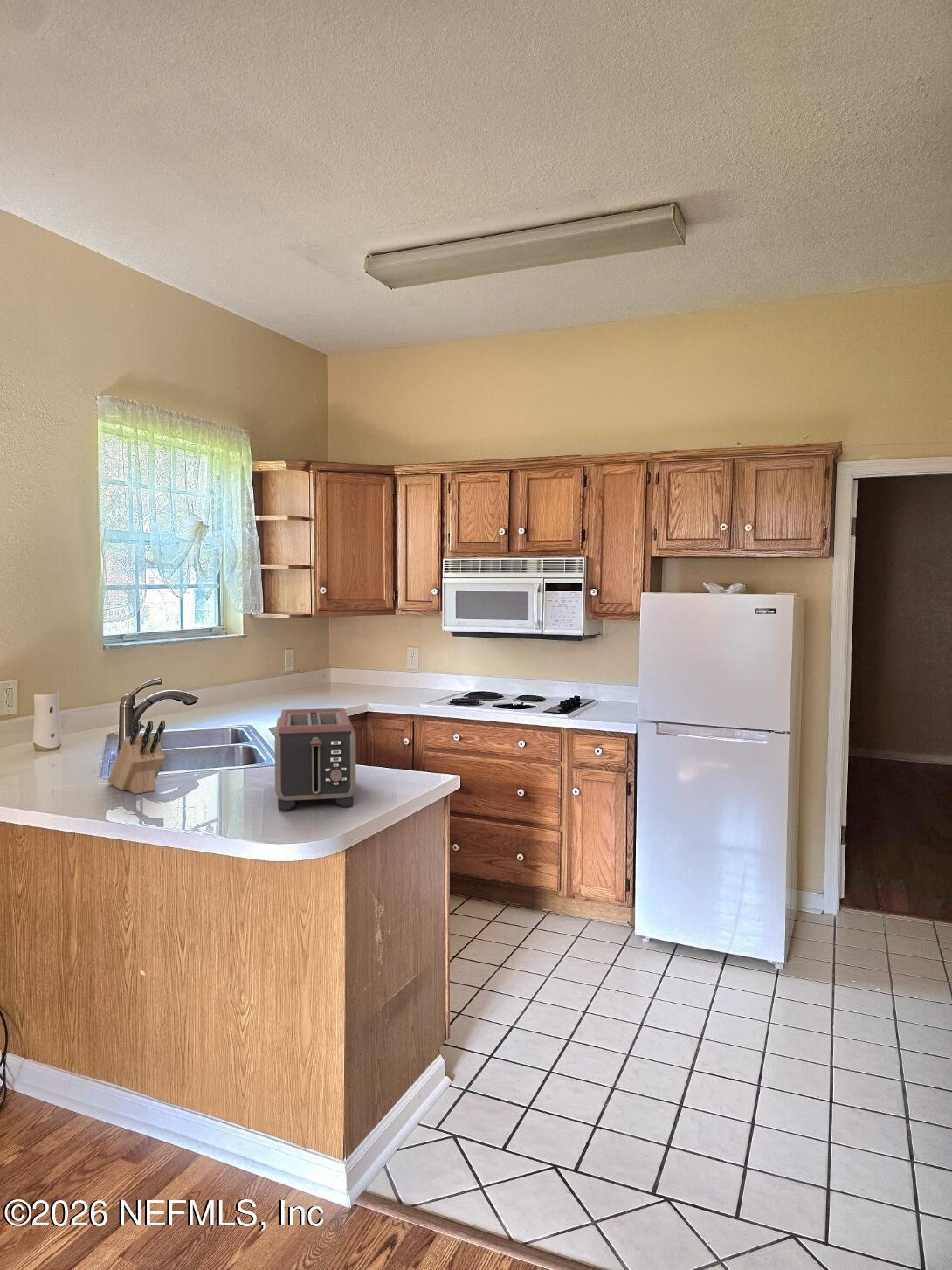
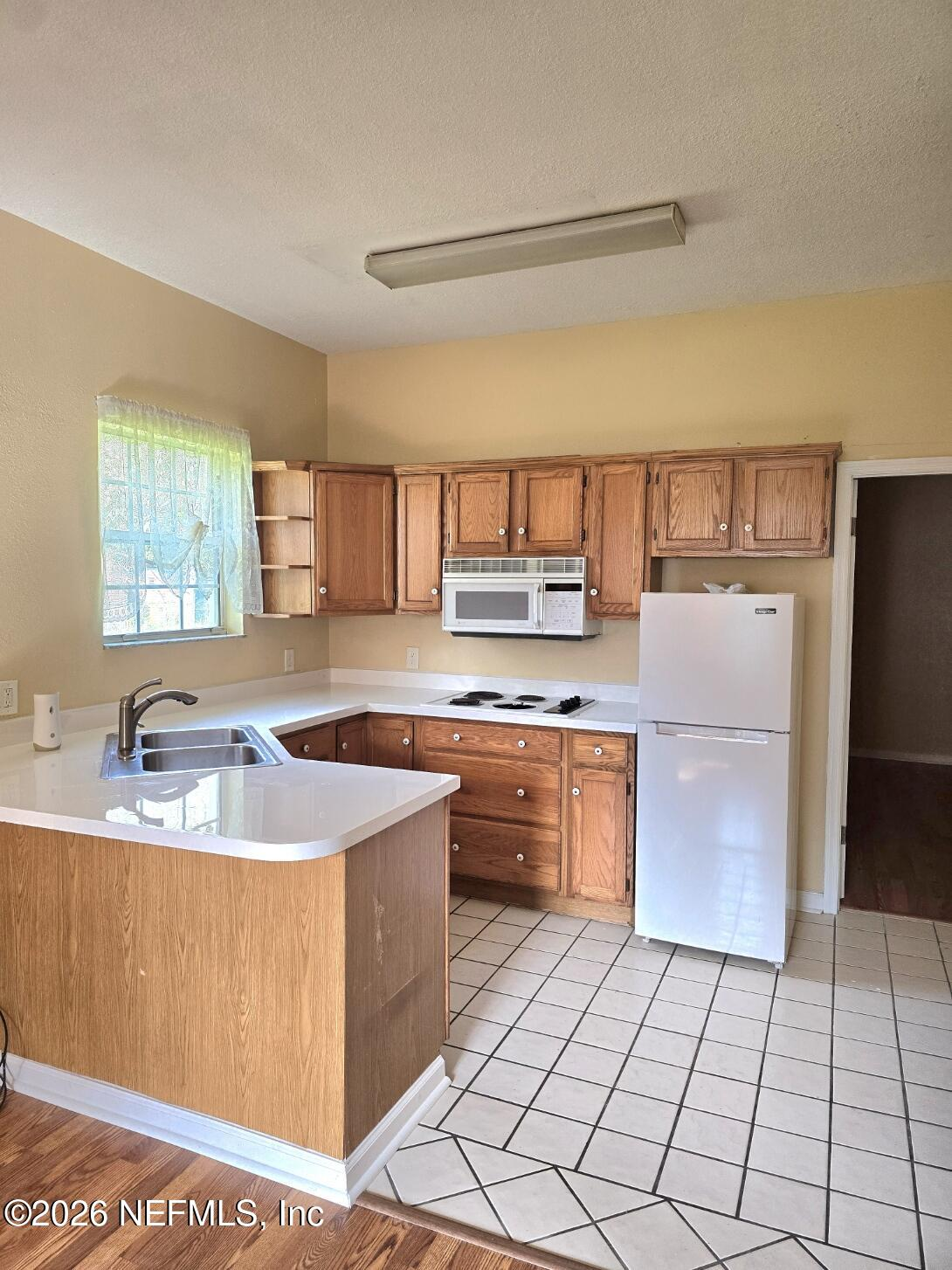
- toaster (314, 757)
- knife block (137, 752)
